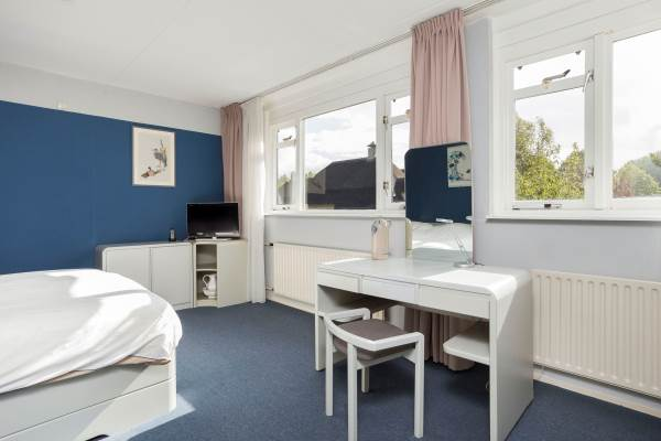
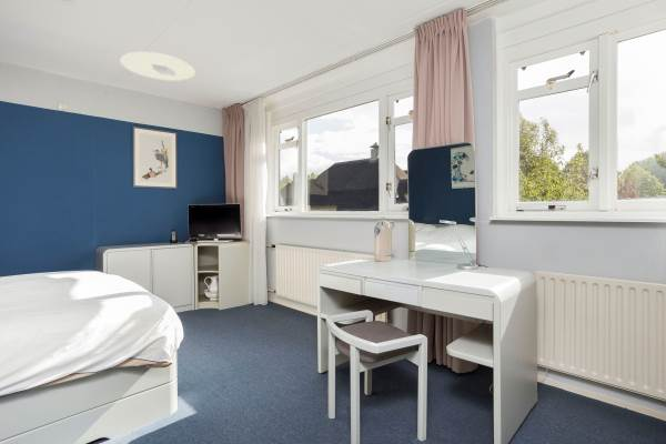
+ ceiling light (159, 63)
